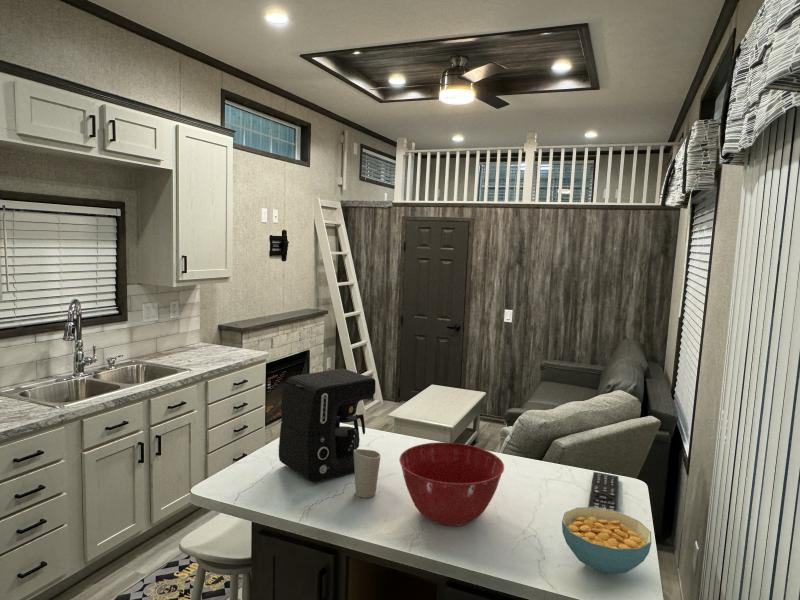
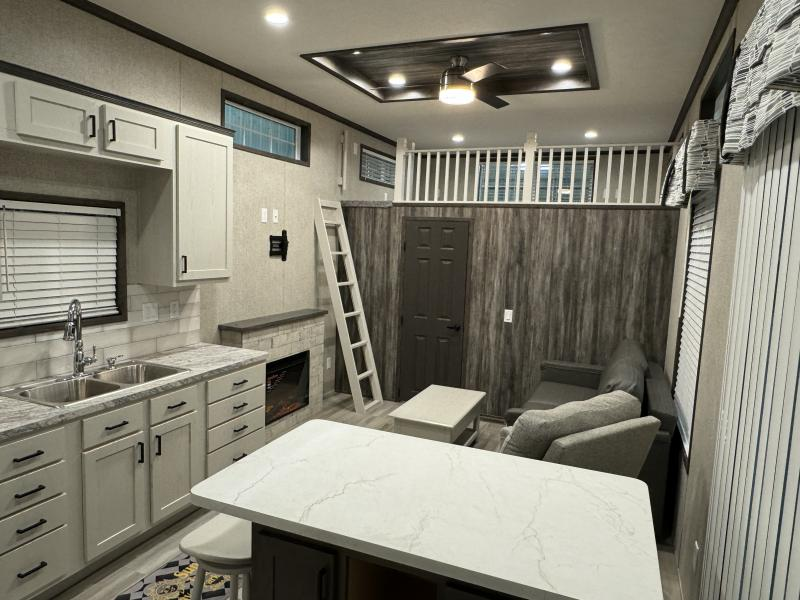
- mixing bowl (449, 487)
- cereal bowl (604, 546)
- cup (366, 471)
- remote control (603, 495)
- coffee maker (331, 421)
